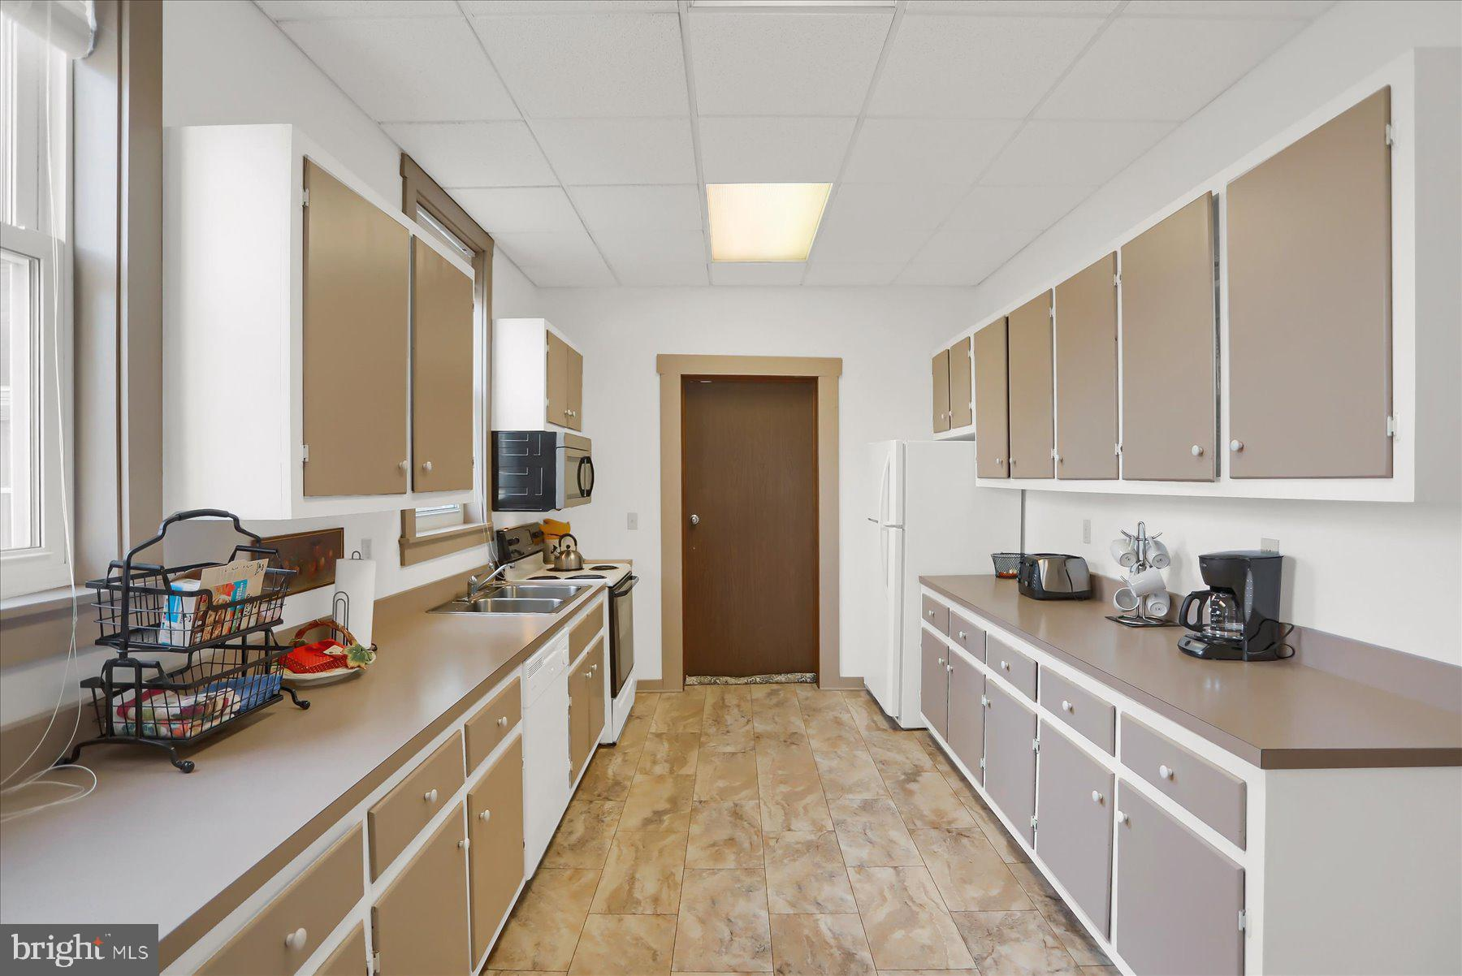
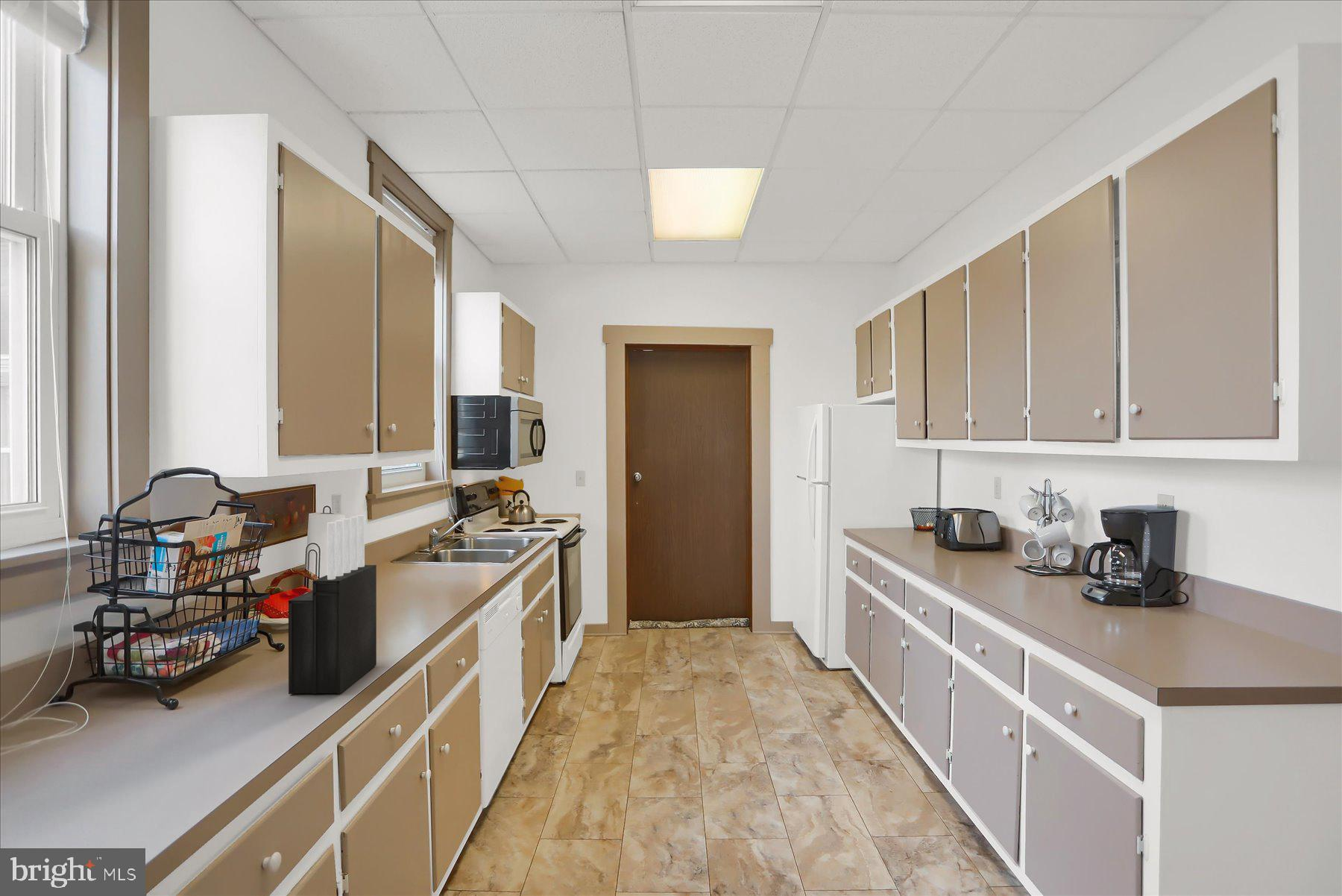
+ knife block (330, 599)
